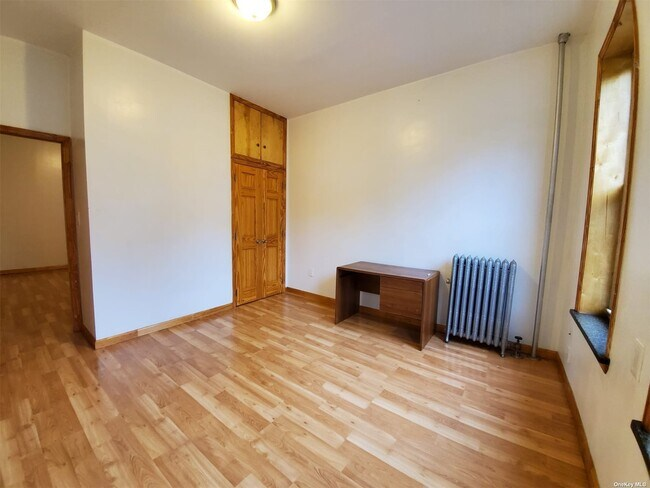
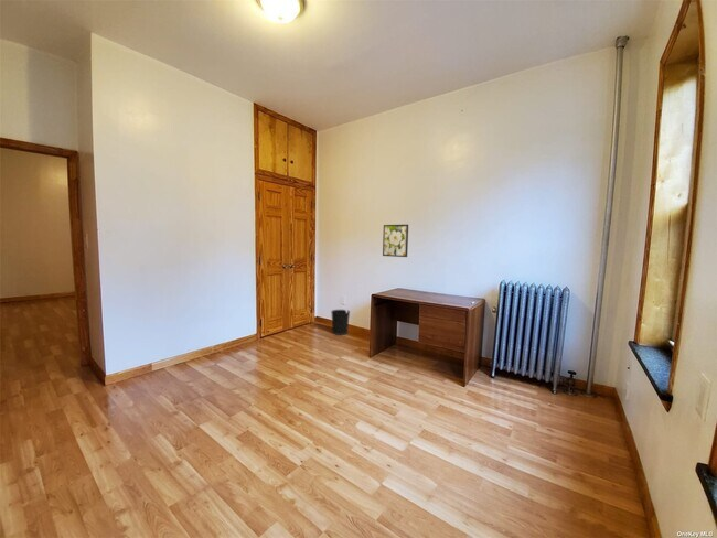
+ wastebasket (340, 322)
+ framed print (395, 240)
